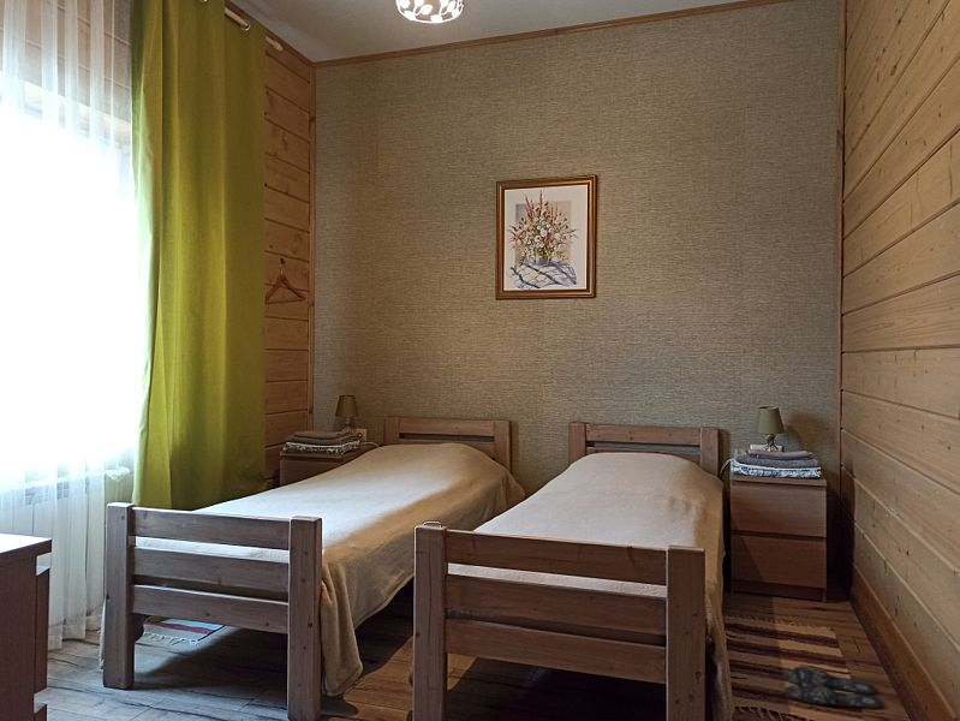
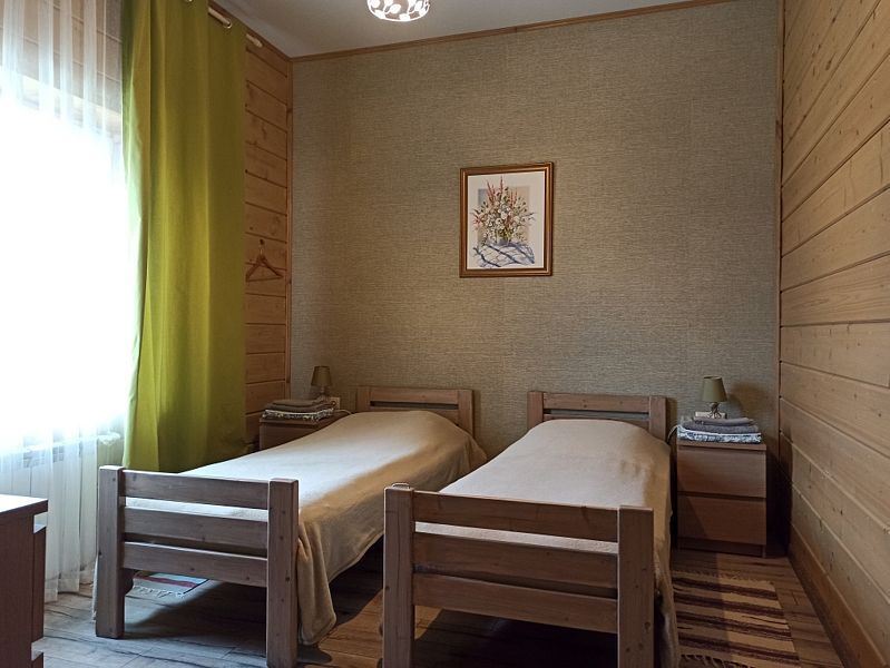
- slippers (830, 685)
